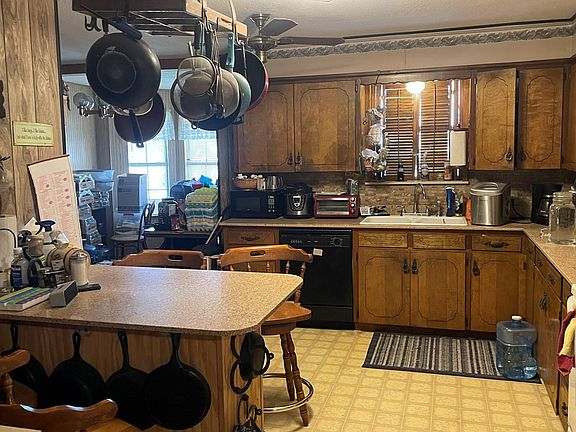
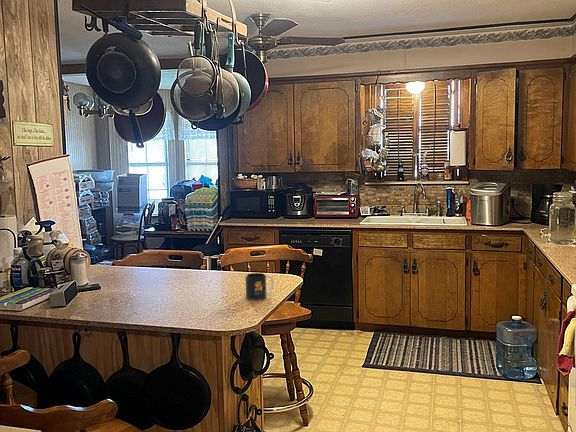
+ mug (260, 285)
